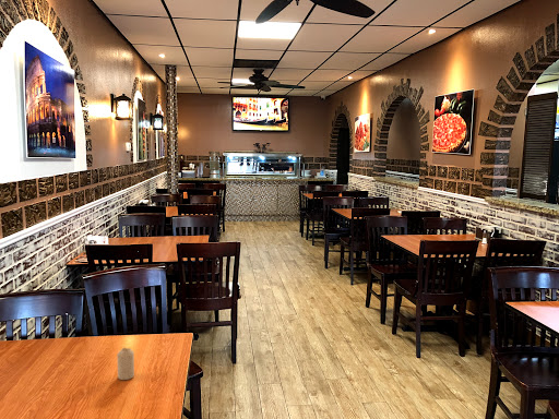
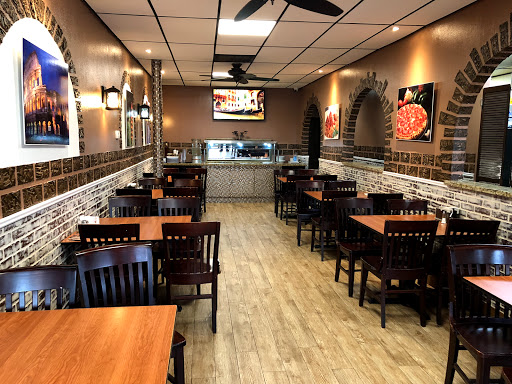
- candle (126, 362)
